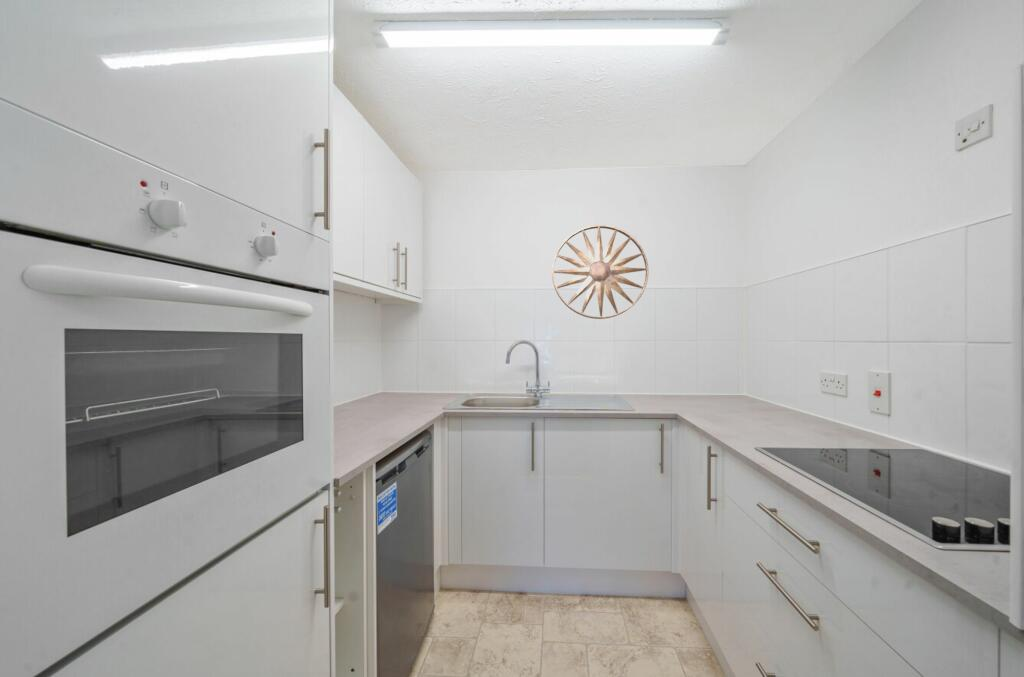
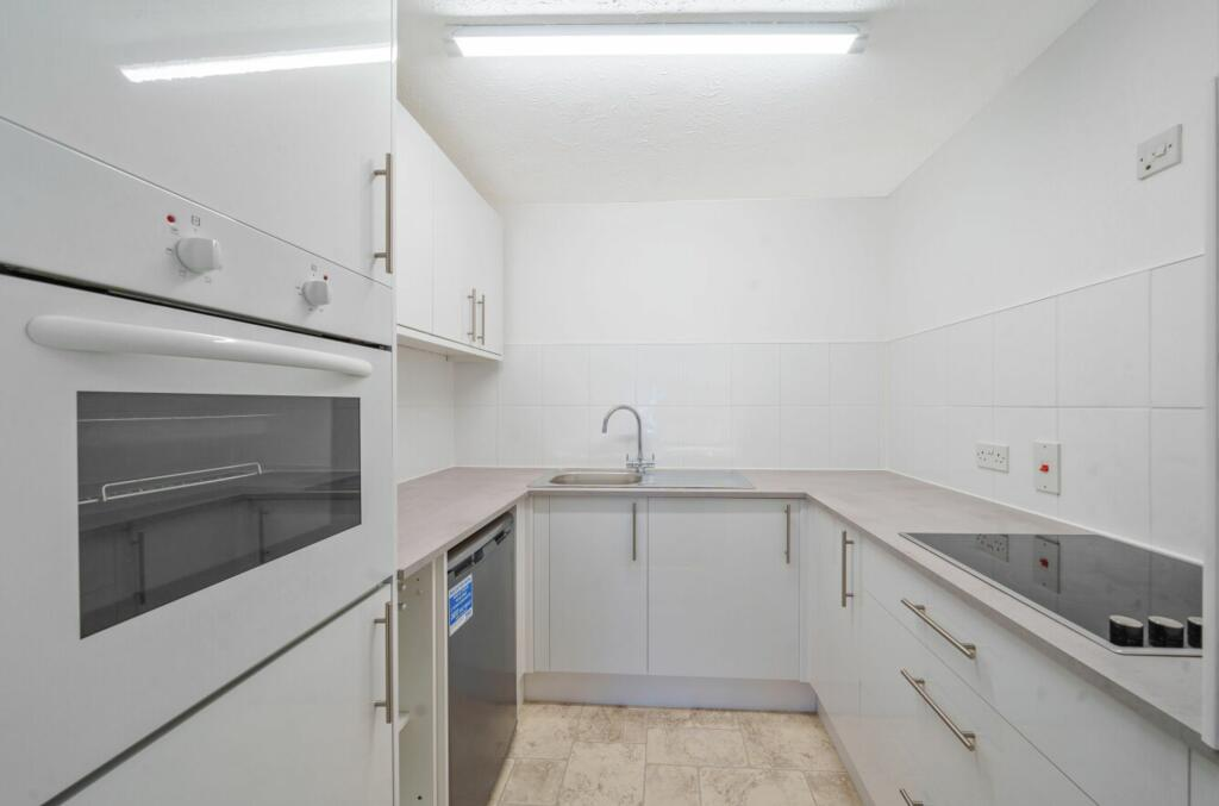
- wall art (599, 271)
